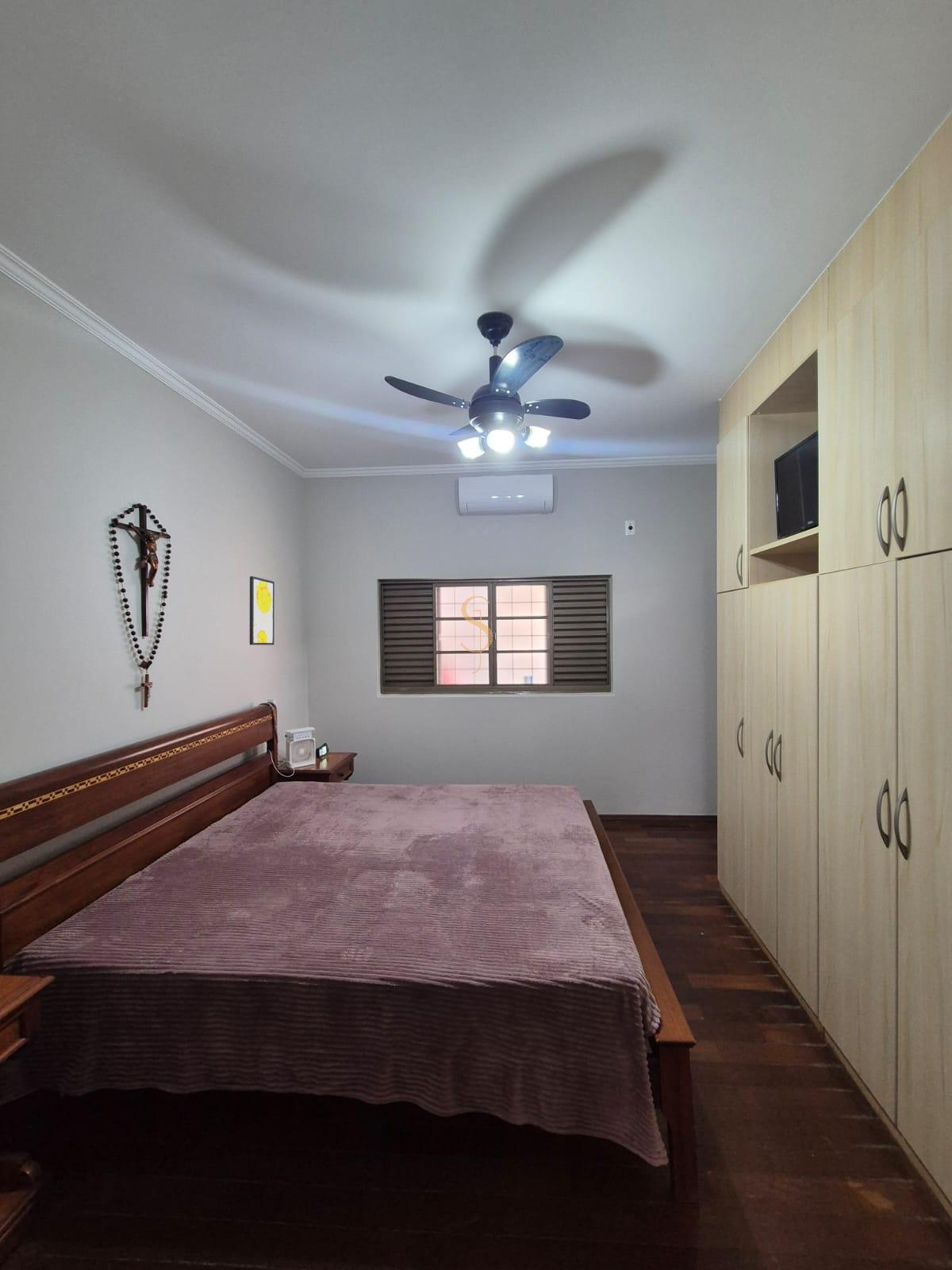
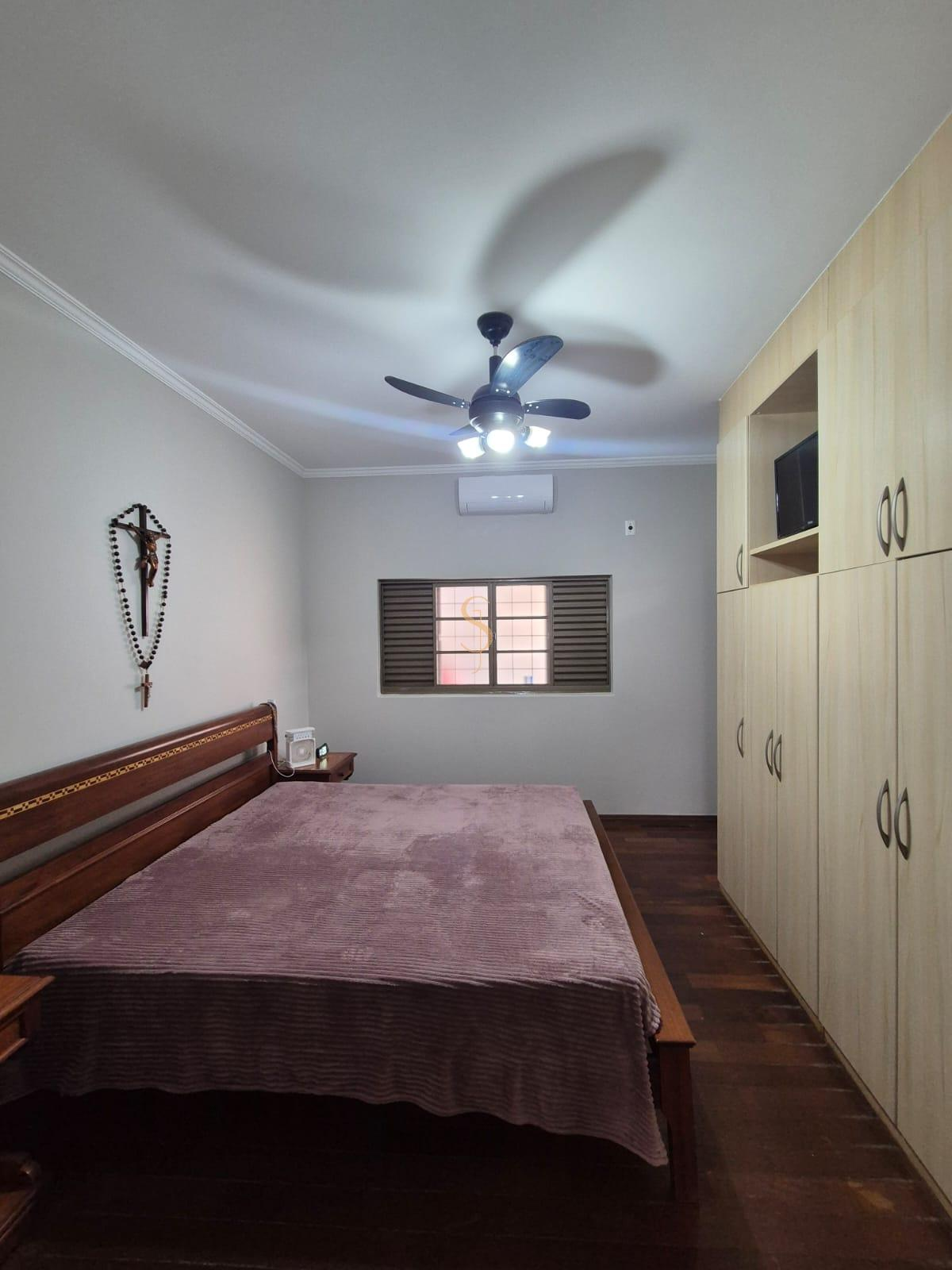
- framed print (262, 611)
